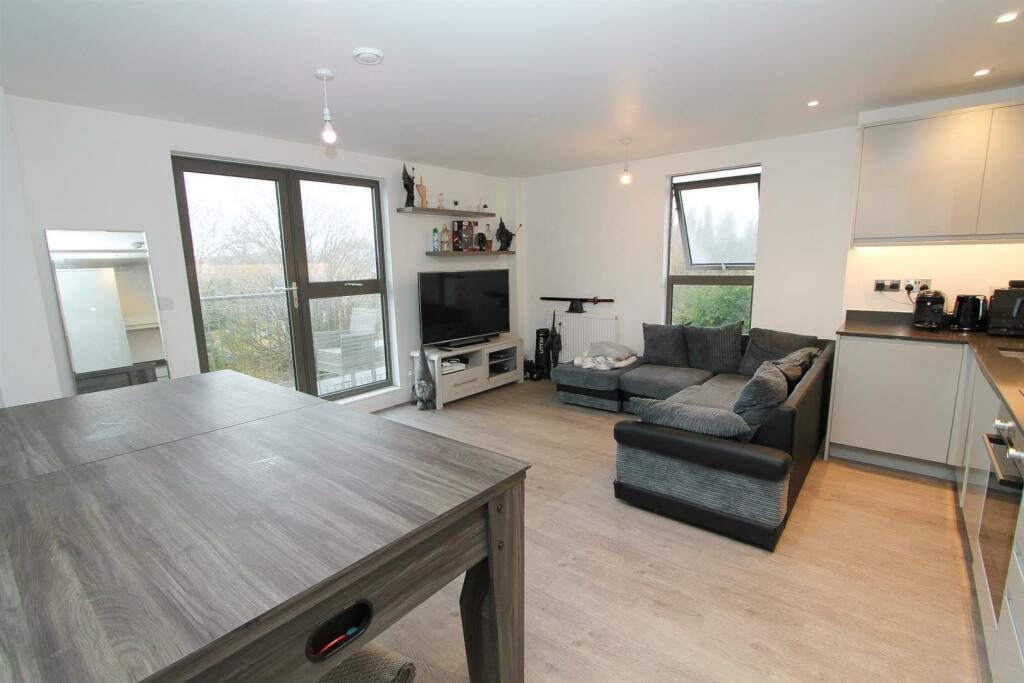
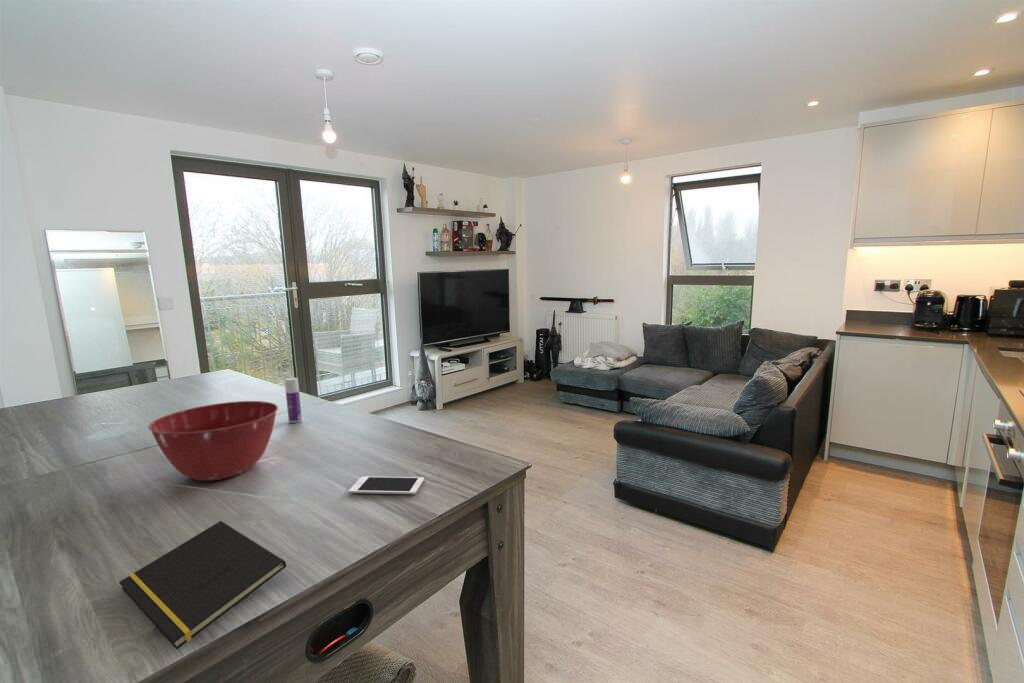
+ notepad (202, 574)
+ bottle (293, 400)
+ cell phone (387, 485)
+ mixing bowl (220, 442)
